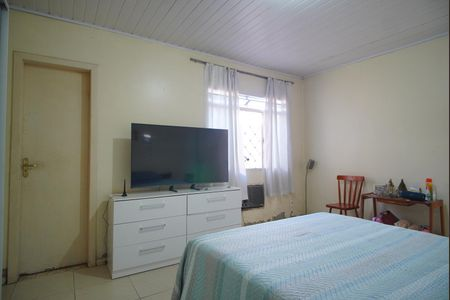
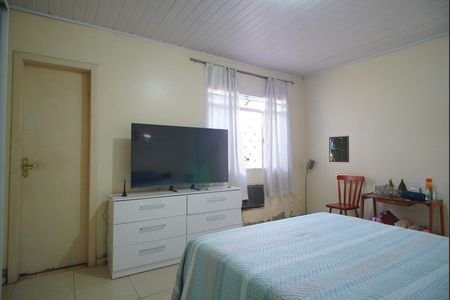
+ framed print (338, 149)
